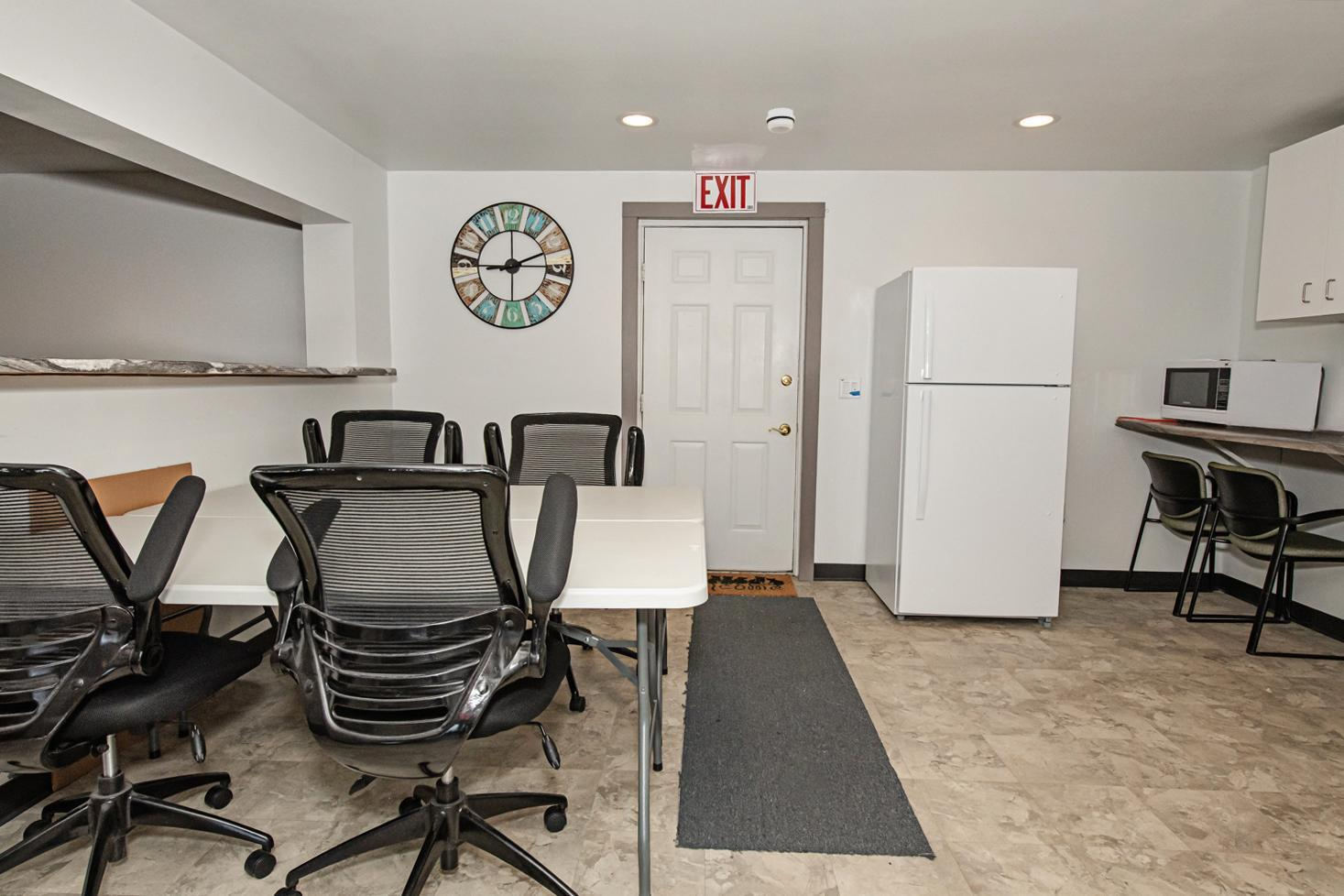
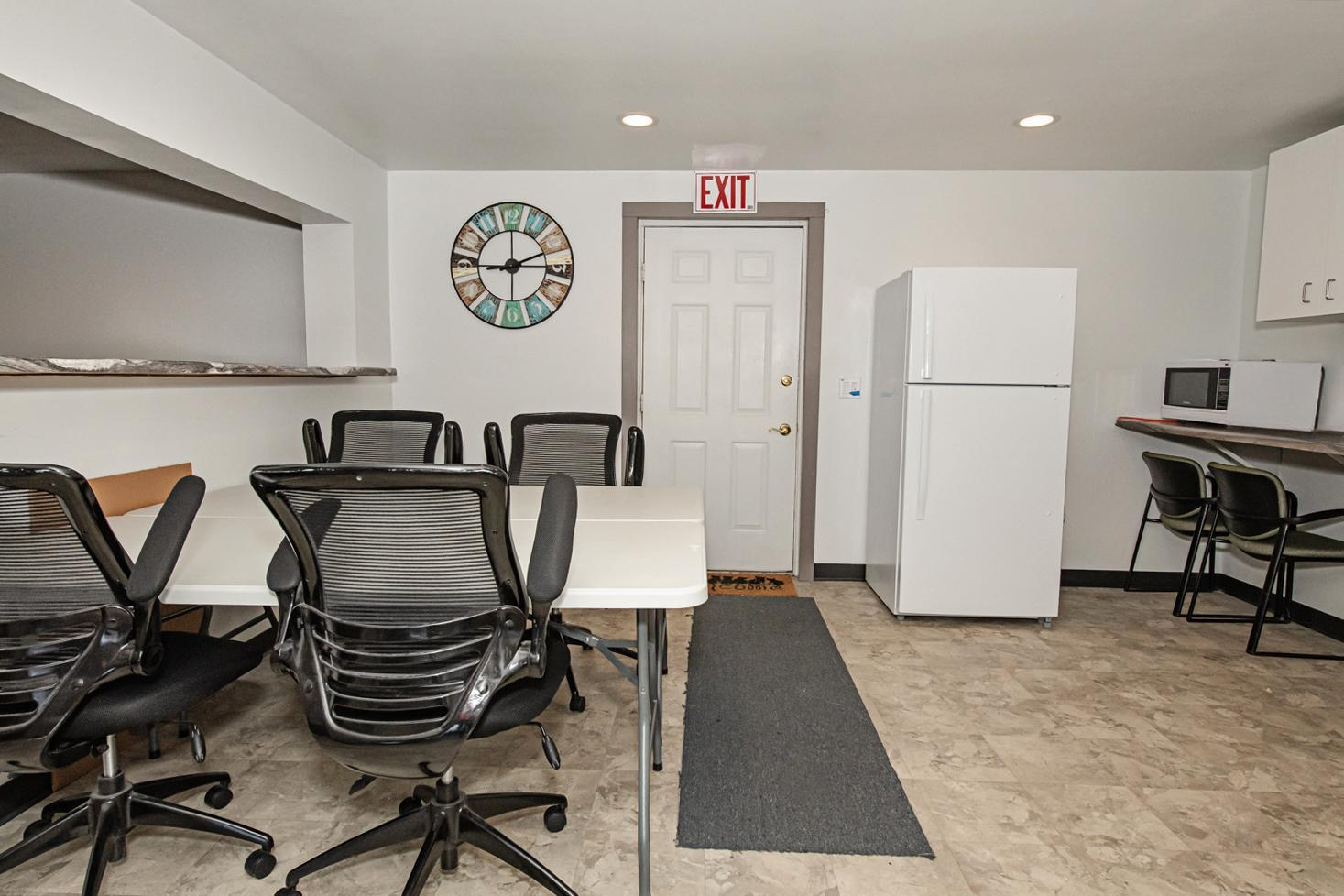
- smoke detector (781, 121)
